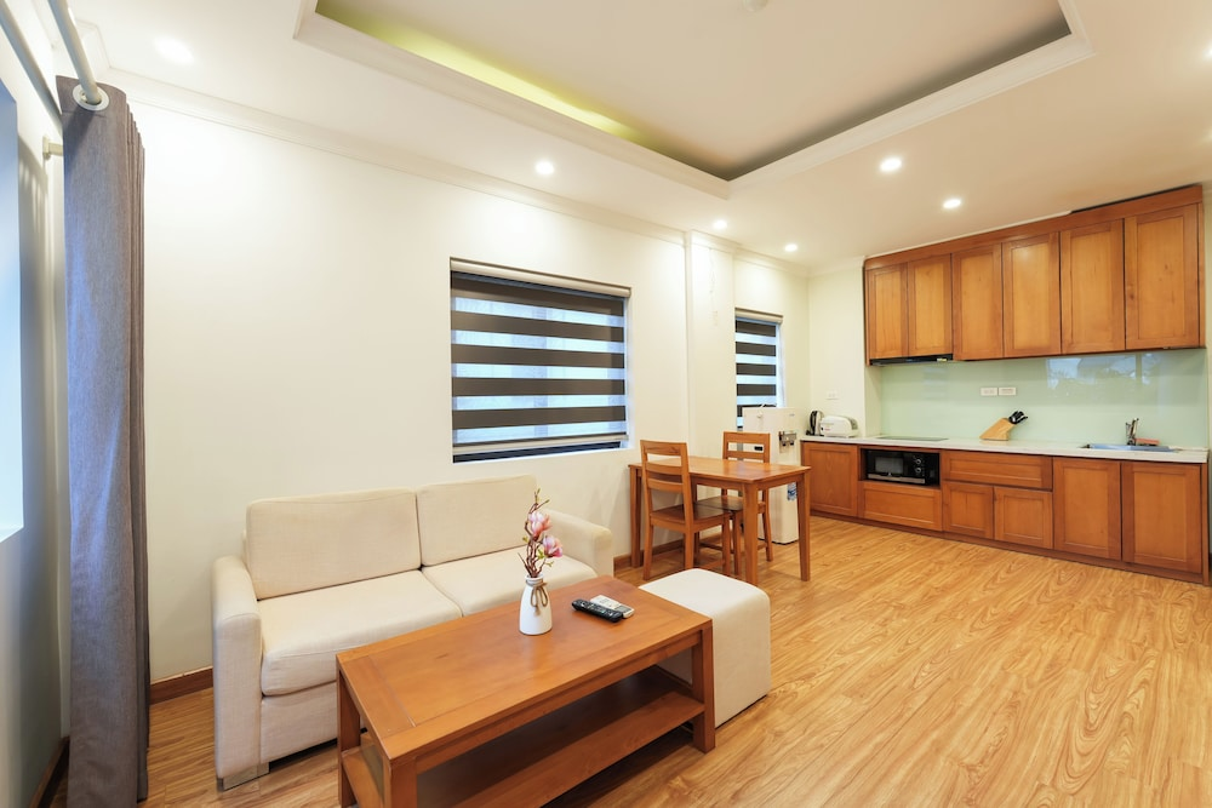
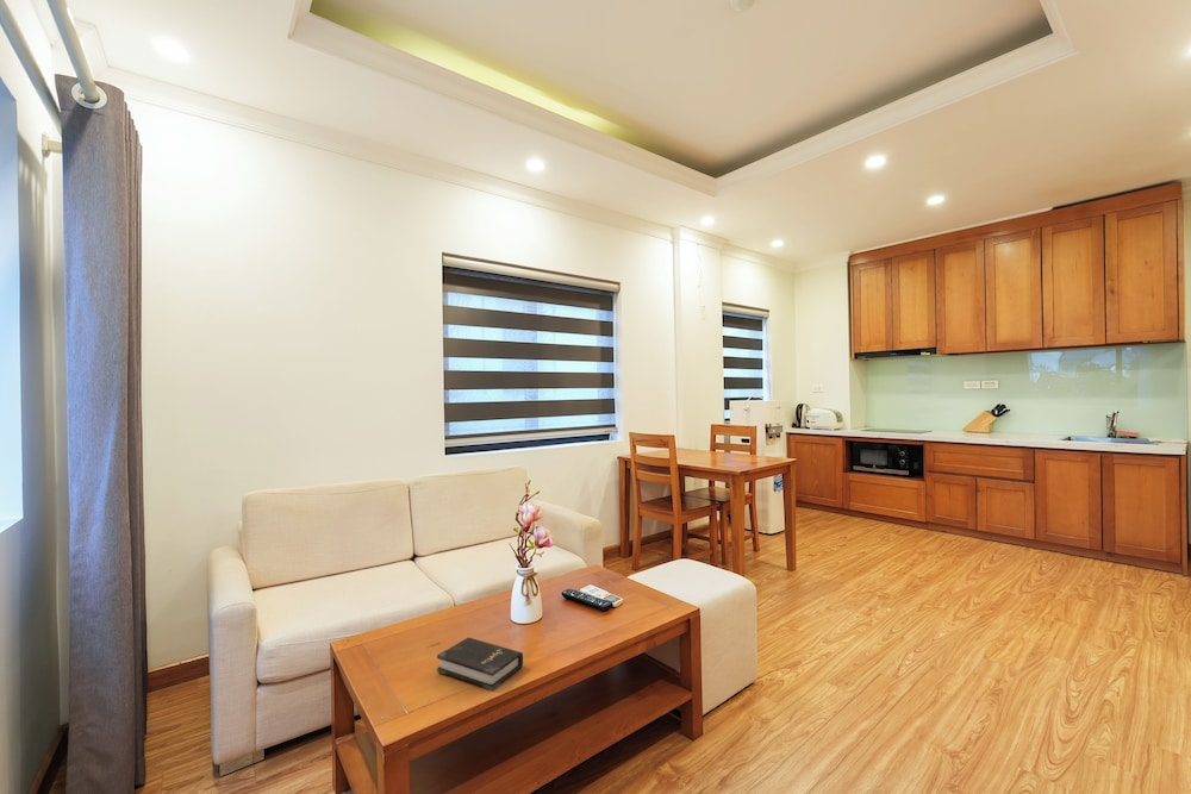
+ hardback book (480, 661)
